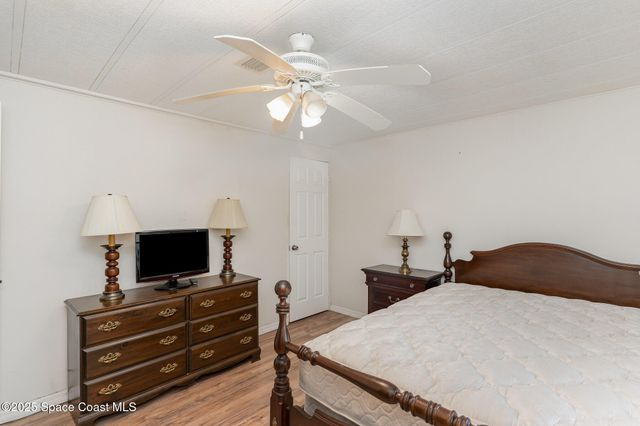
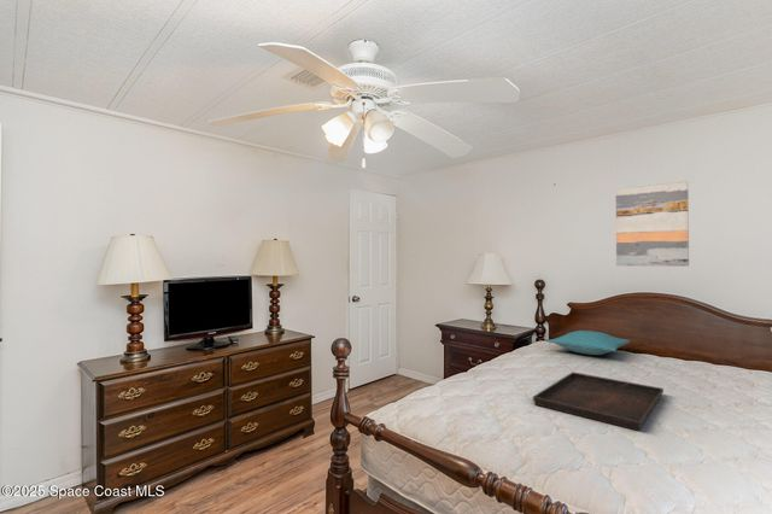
+ pillow (589, 341)
+ serving tray (600, 396)
+ wall art (650, 226)
